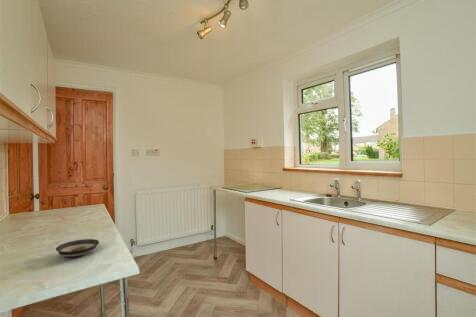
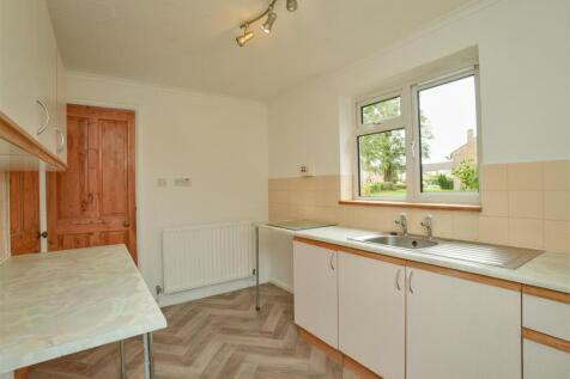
- saucer (78, 249)
